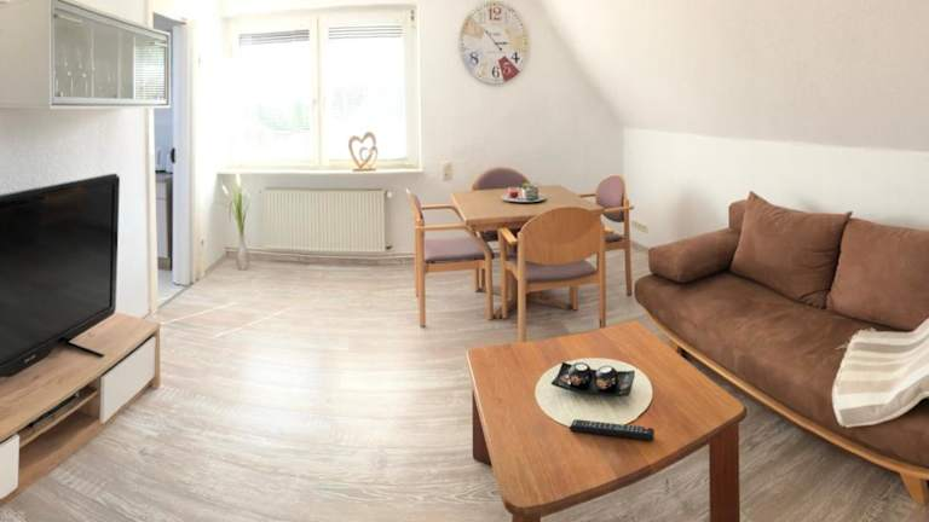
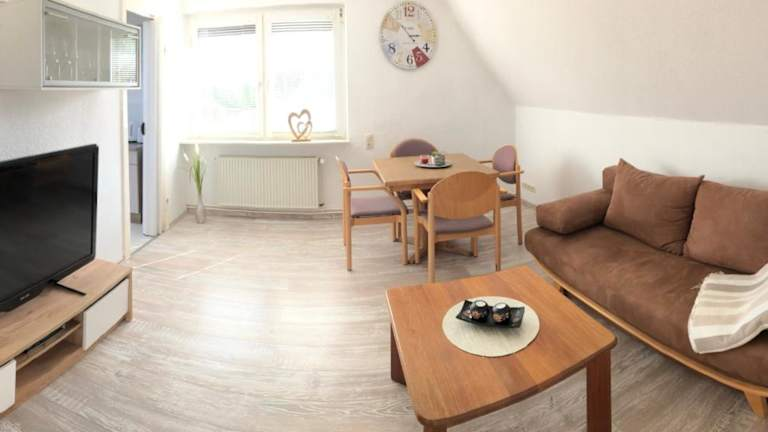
- remote control (611, 429)
